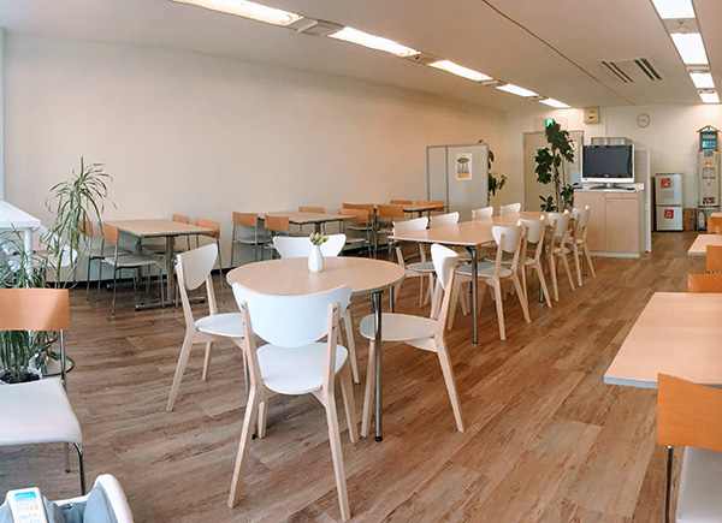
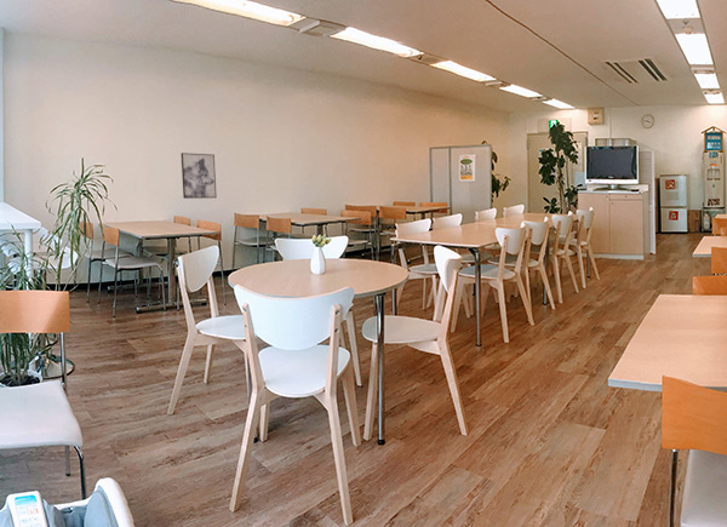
+ wall art (199, 176)
